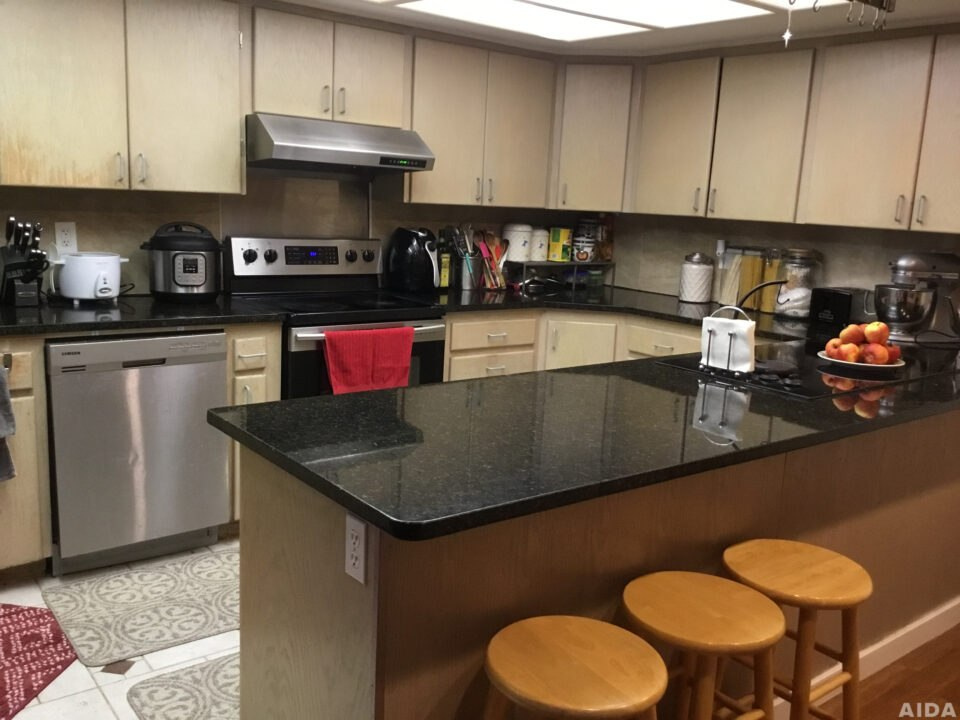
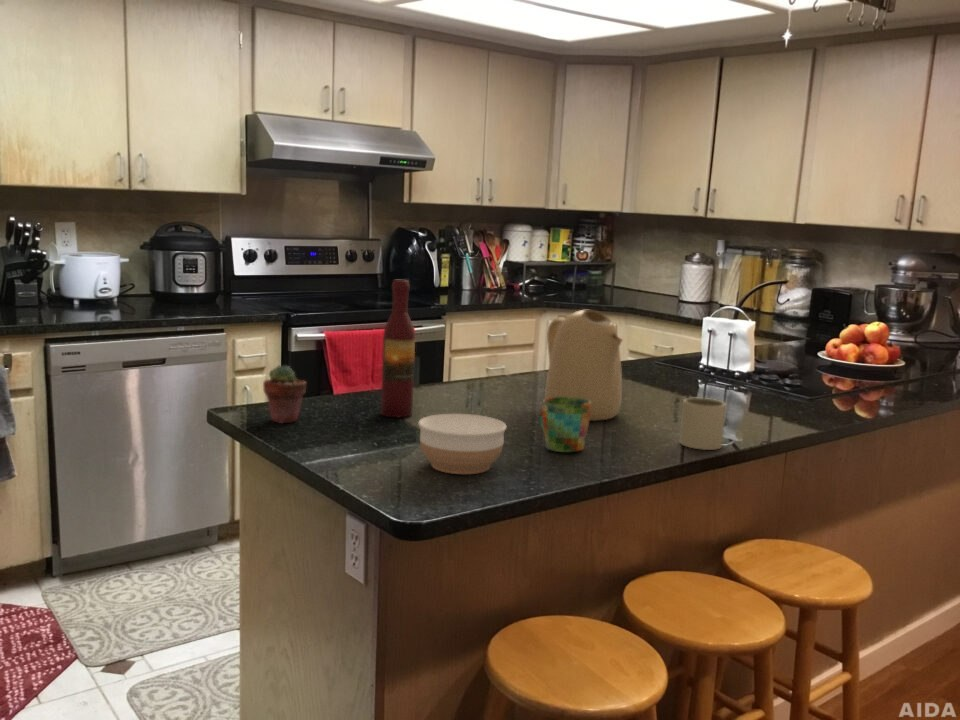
+ wine bottle (398, 347)
+ mug (560, 423)
+ potted succulent (284, 392)
+ mug (707, 422)
+ kettle (582, 361)
+ bowl (461, 444)
